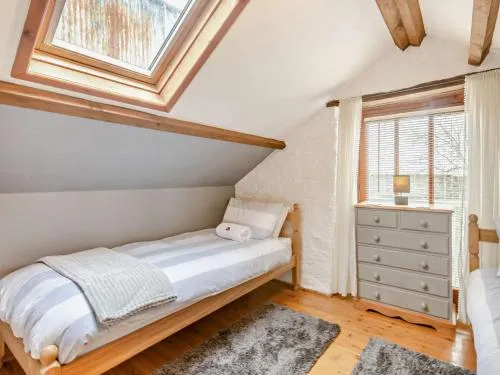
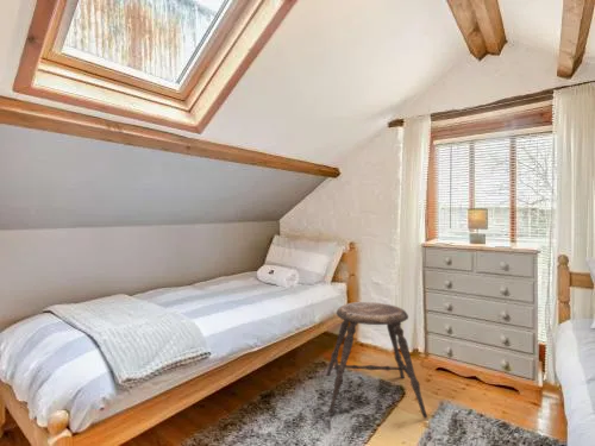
+ stool (370, 365)
